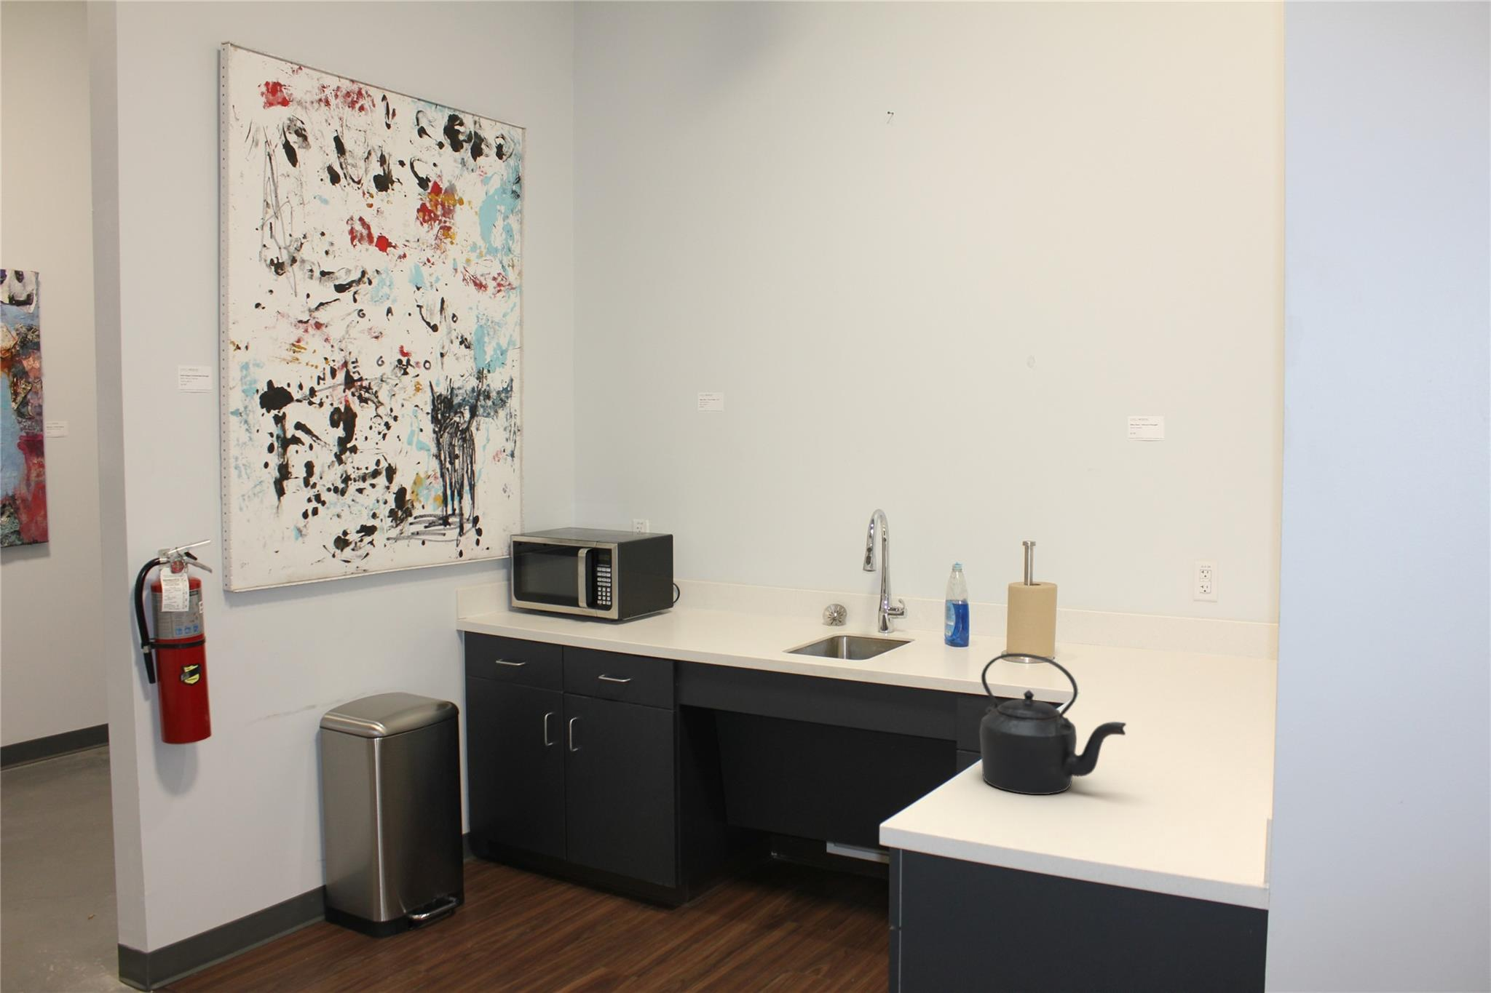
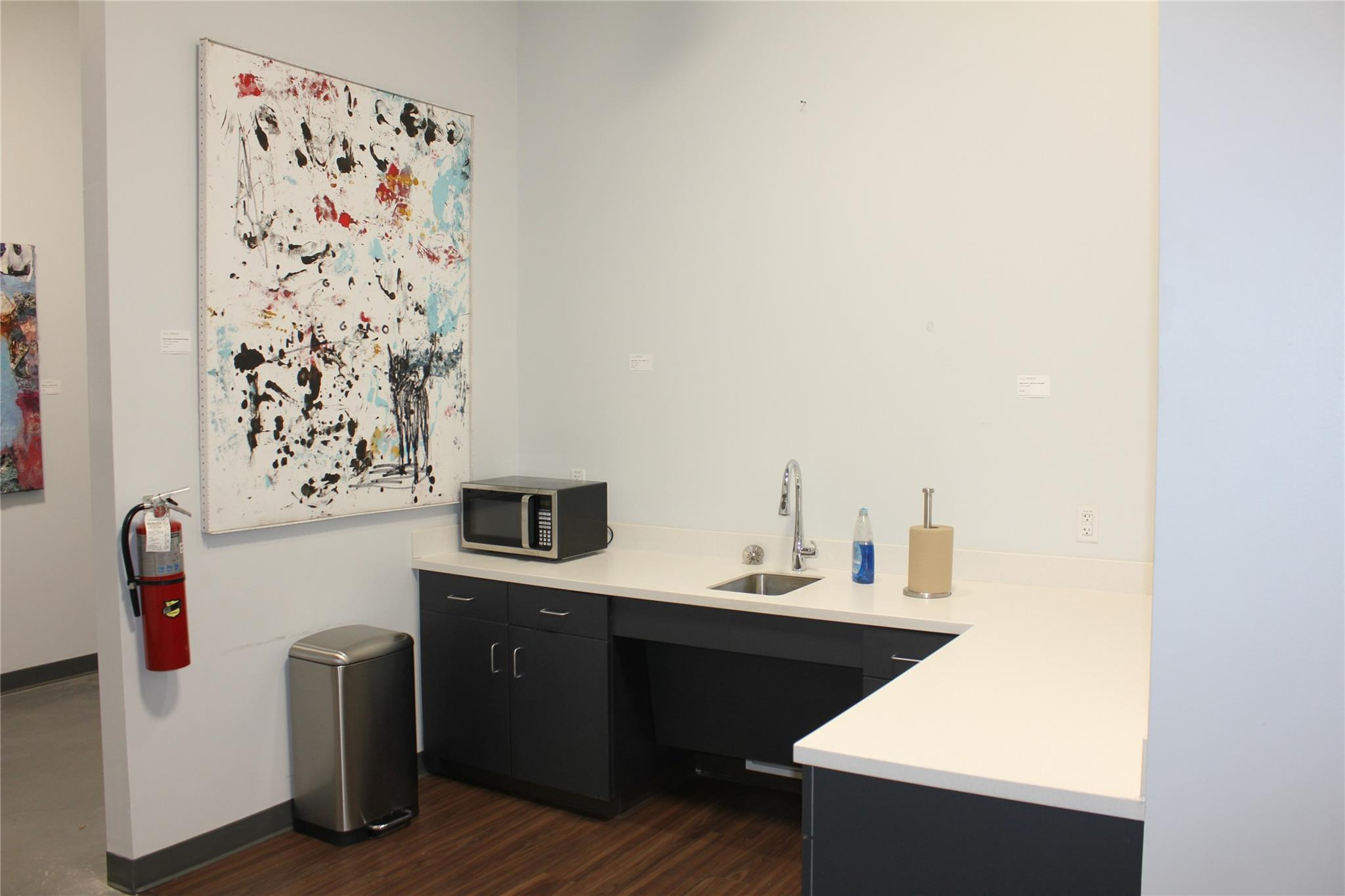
- kettle (1051, 721)
